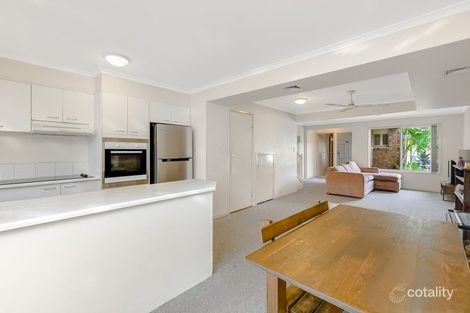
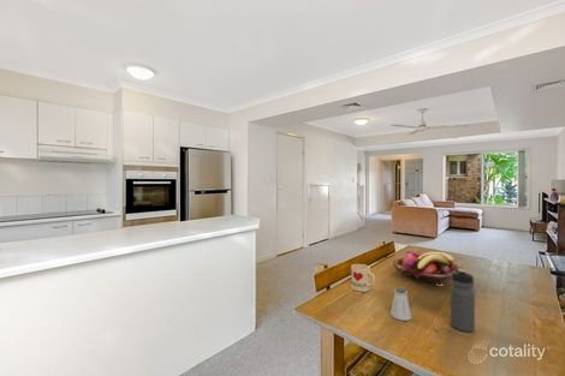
+ saltshaker (400, 302)
+ water bottle (462, 298)
+ fruit basket (426, 264)
+ mug (363, 277)
